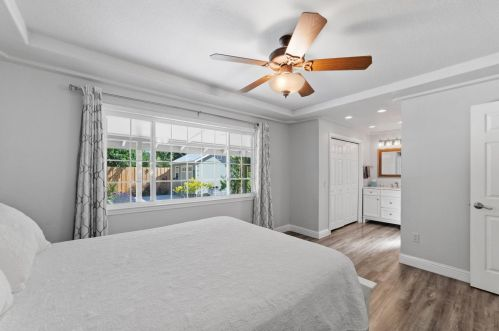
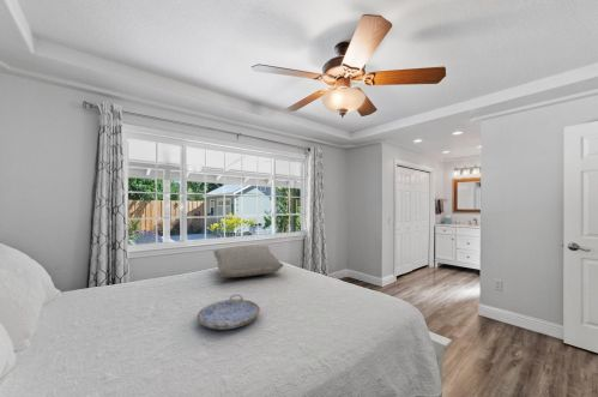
+ serving tray (229, 312)
+ pillow (246, 260)
